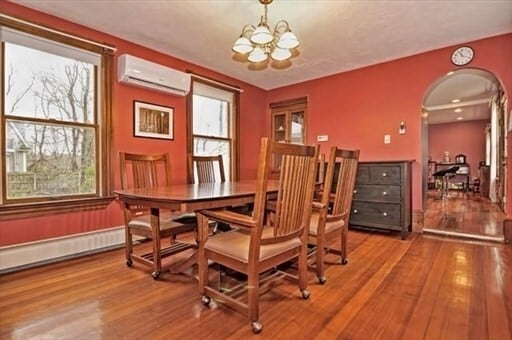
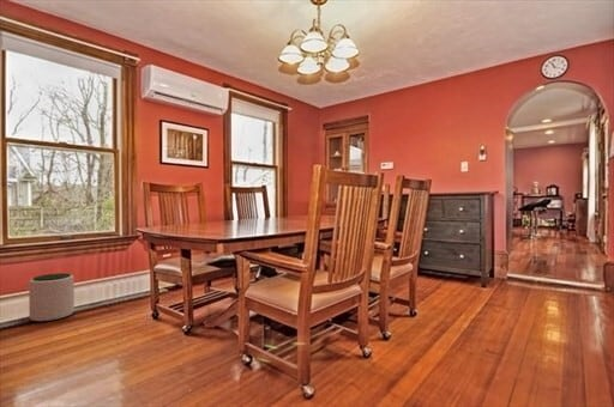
+ plant pot (52, 296)
